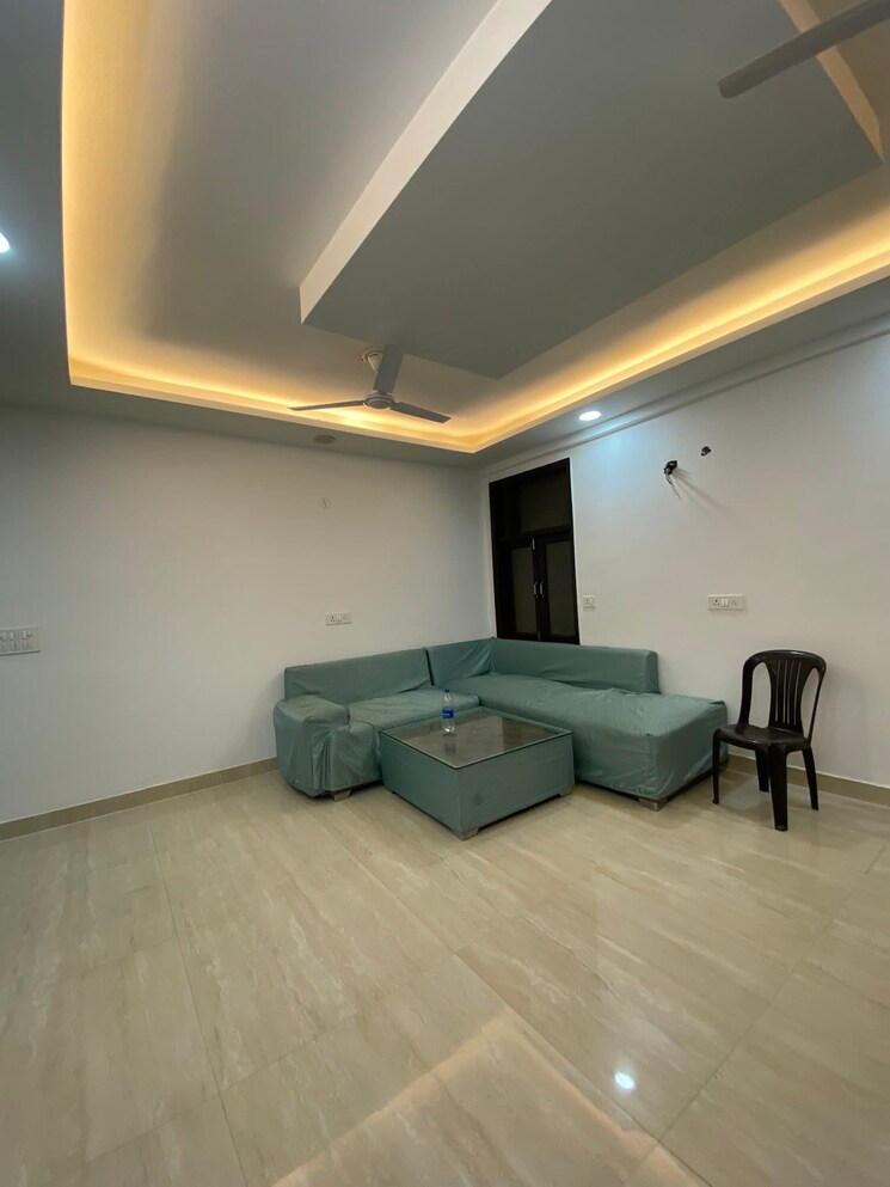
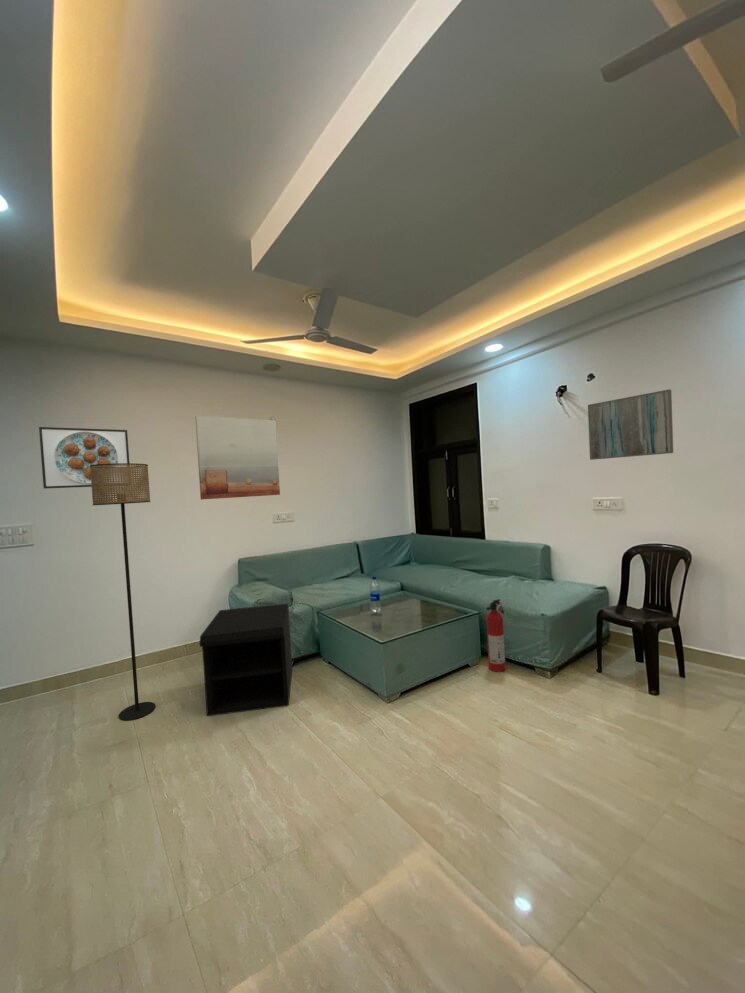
+ wall art (240, 457)
+ wall art (627, 427)
+ fire extinguisher (496, 634)
+ nightstand (251, 656)
+ floor lamp (128, 589)
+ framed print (87, 457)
